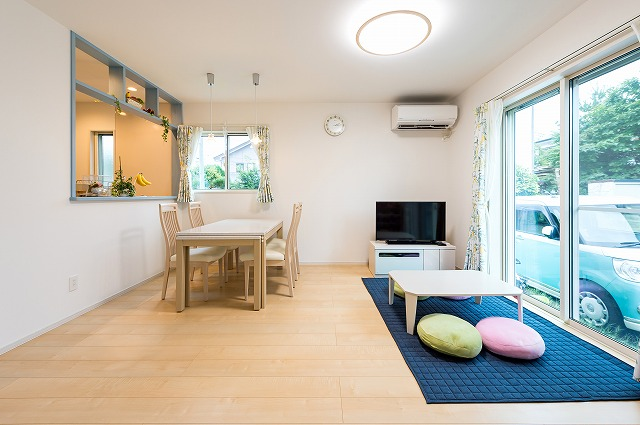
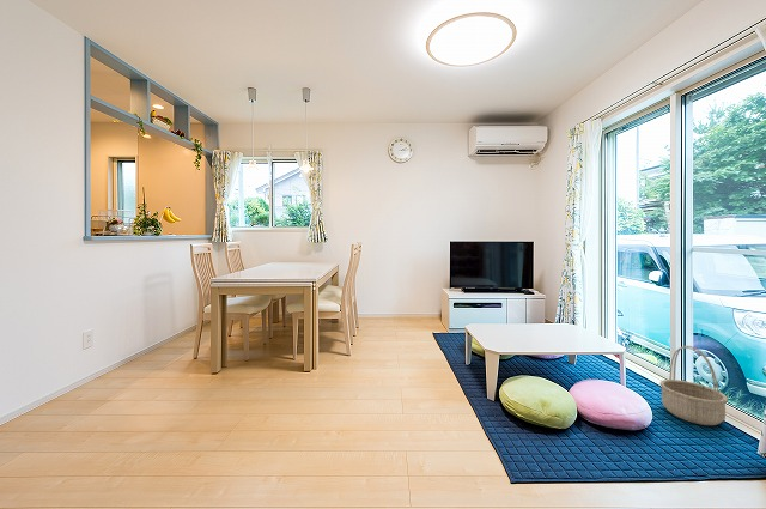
+ basket (691, 382)
